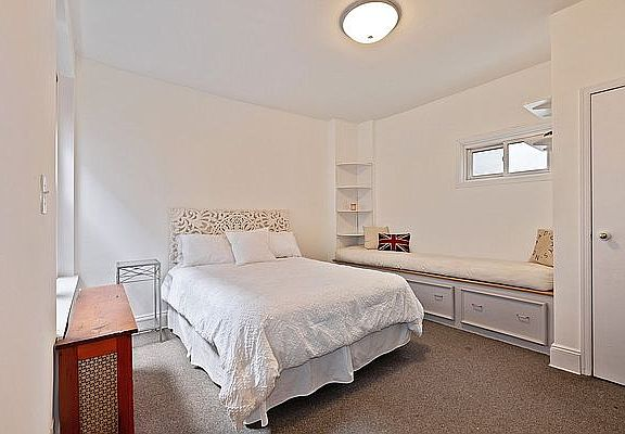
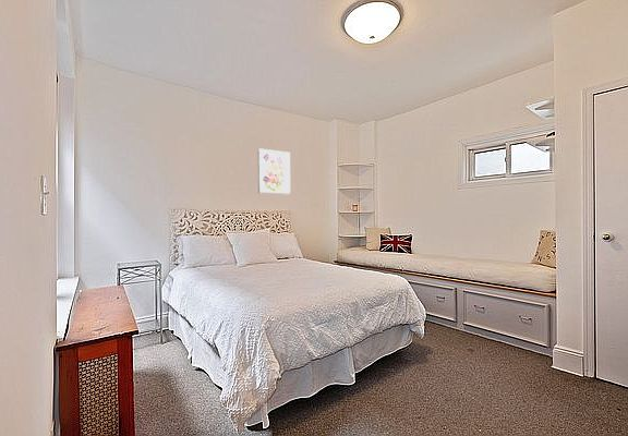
+ wall art (274, 172)
